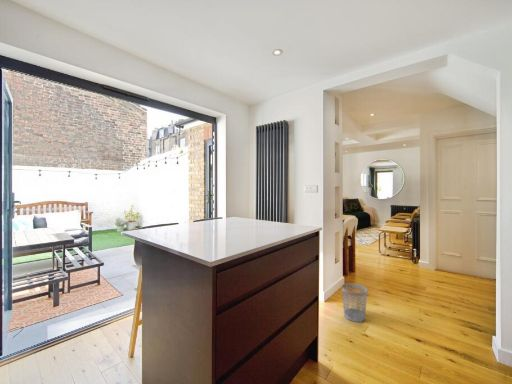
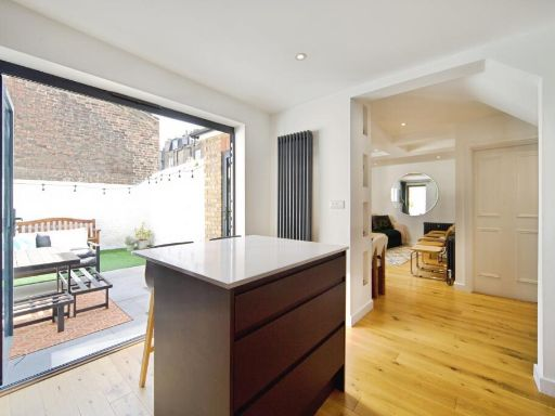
- wastebasket (354, 302)
